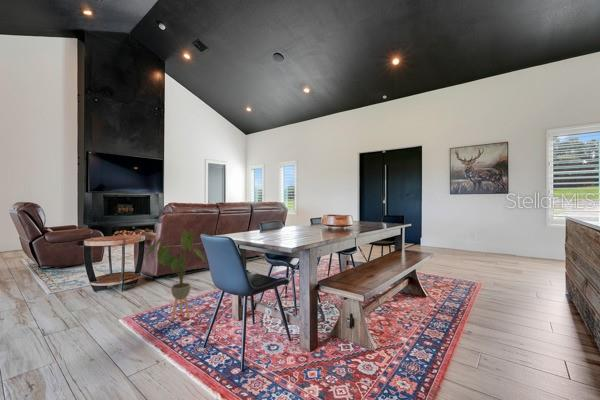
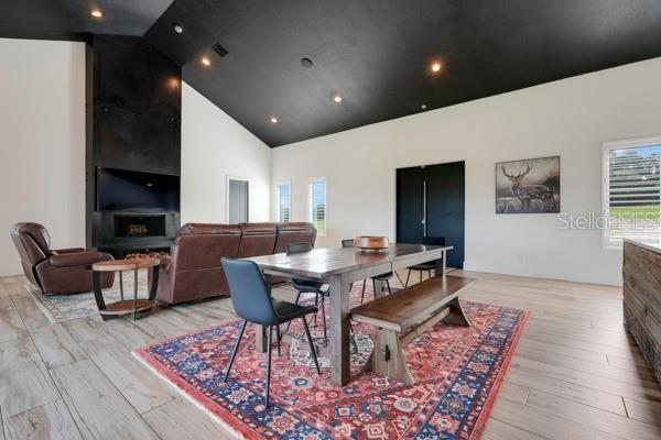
- house plant (177, 273)
